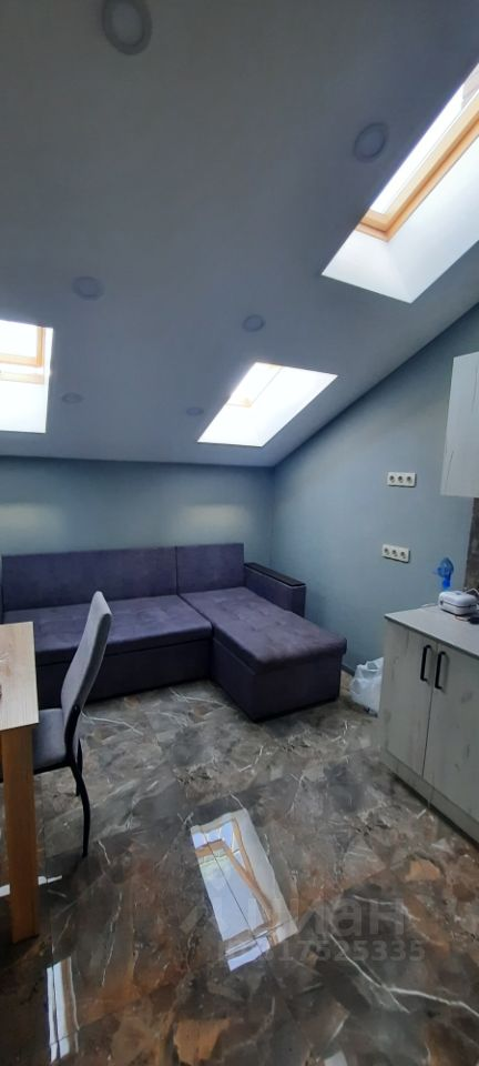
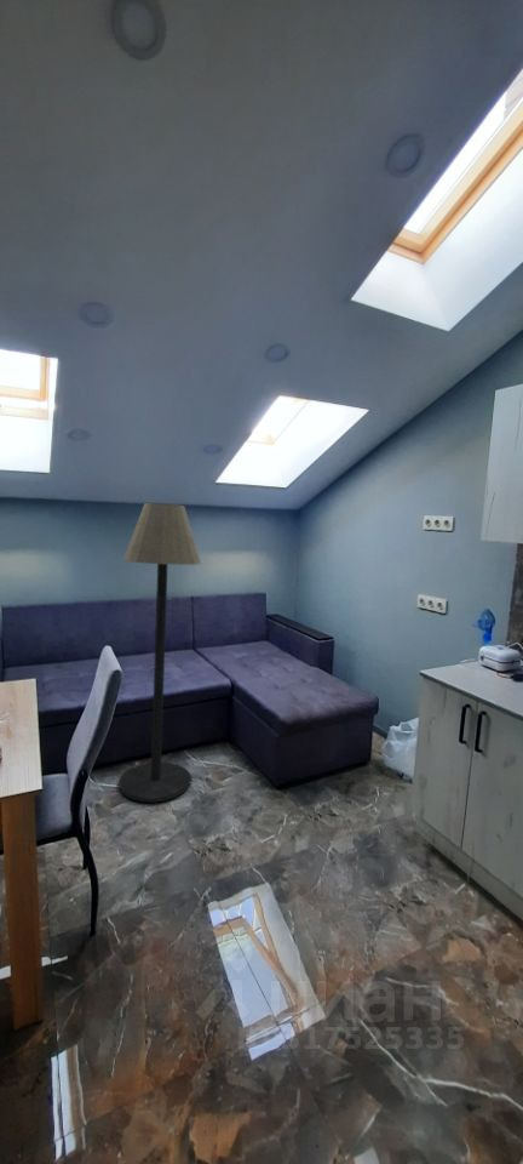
+ floor lamp (160, 646)
